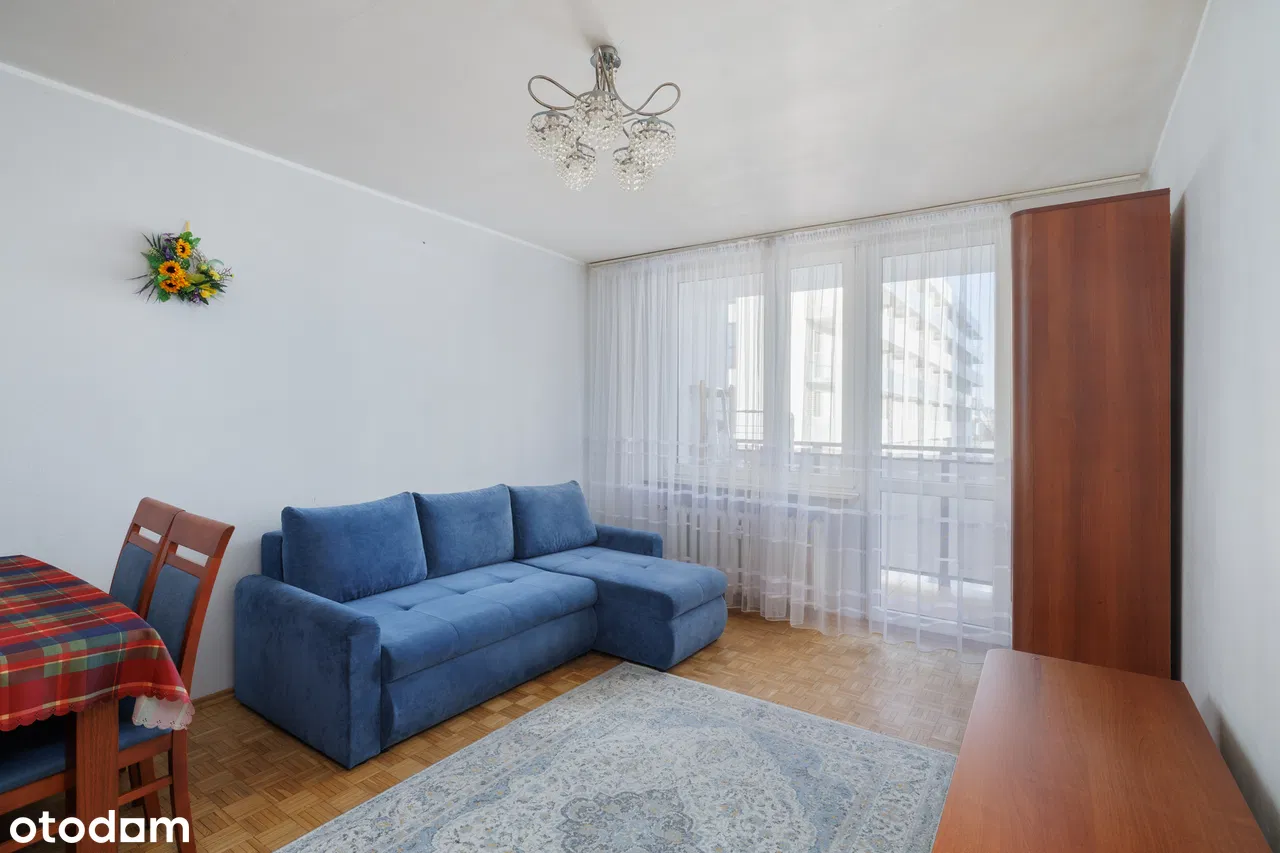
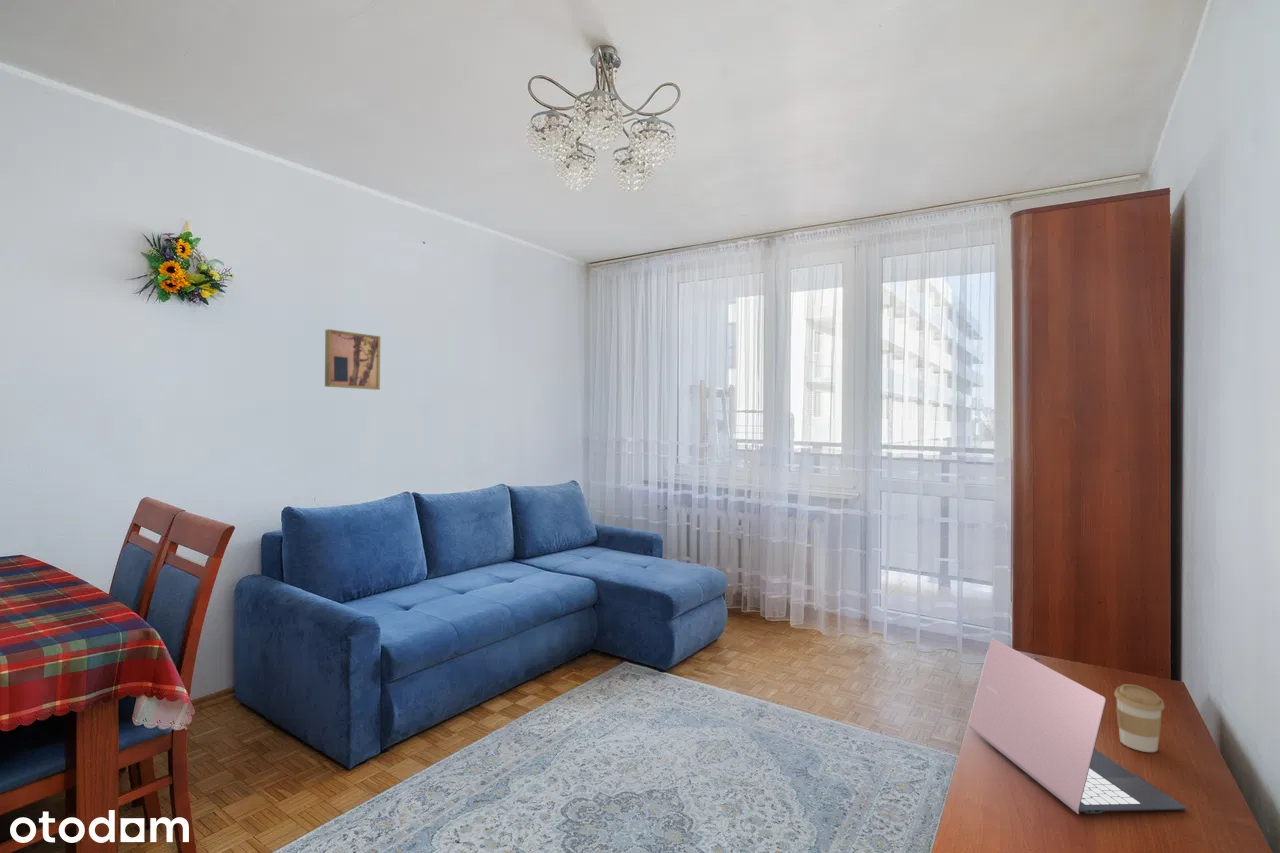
+ wall art (353, 360)
+ laptop (1065, 714)
+ coffee cup (1138, 717)
